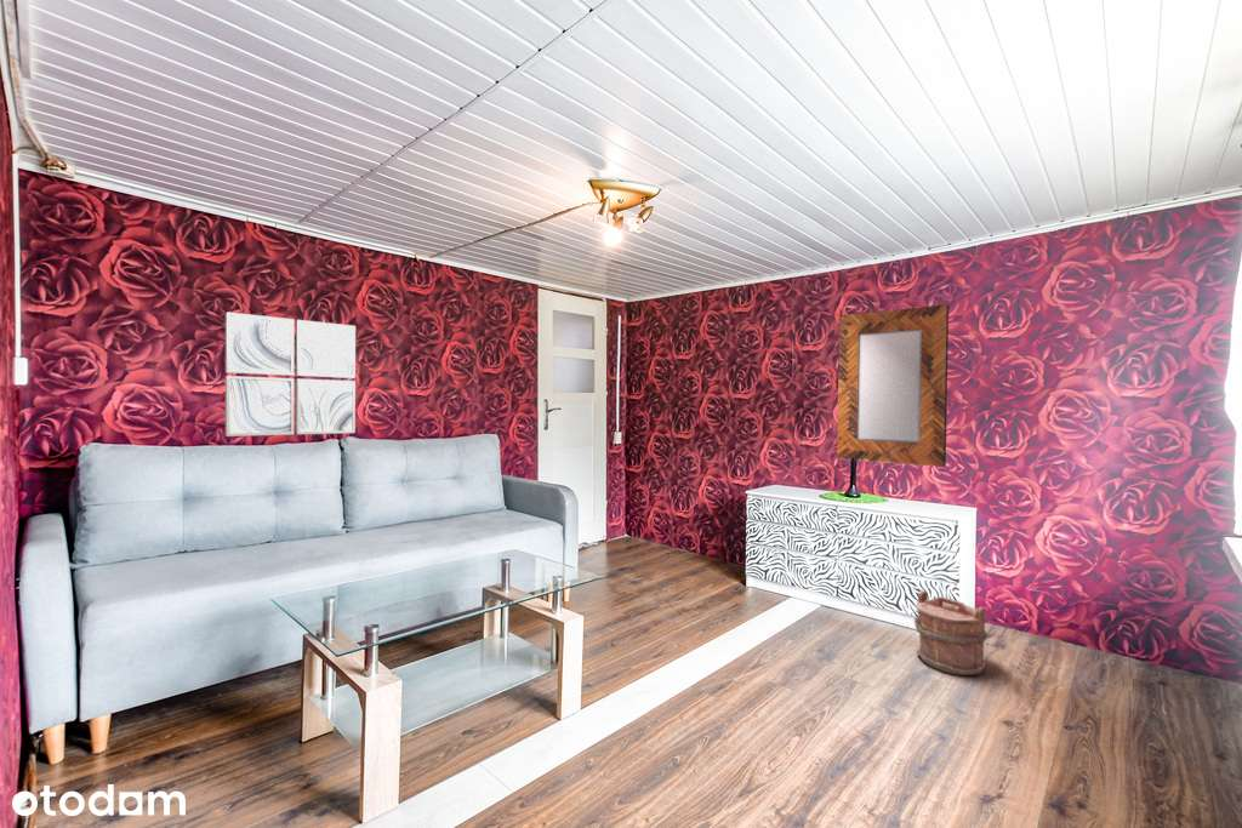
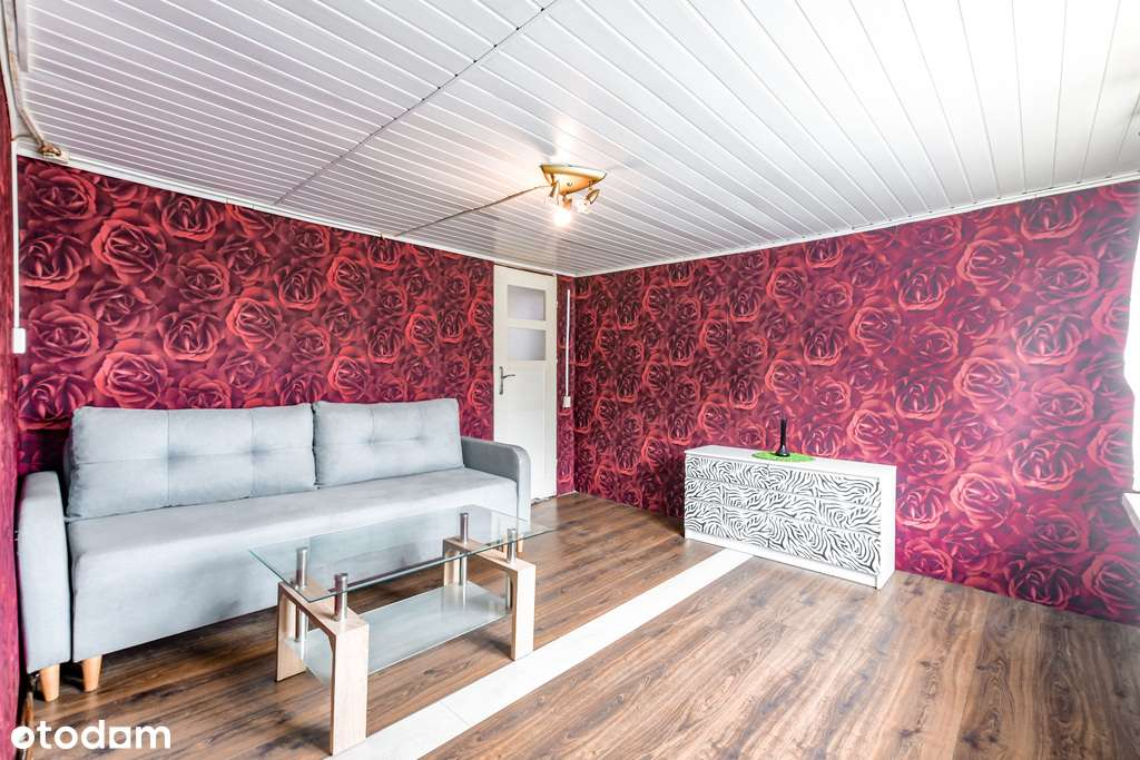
- bucket (950, 630)
- home mirror (889, 387)
- wall art (296, 375)
